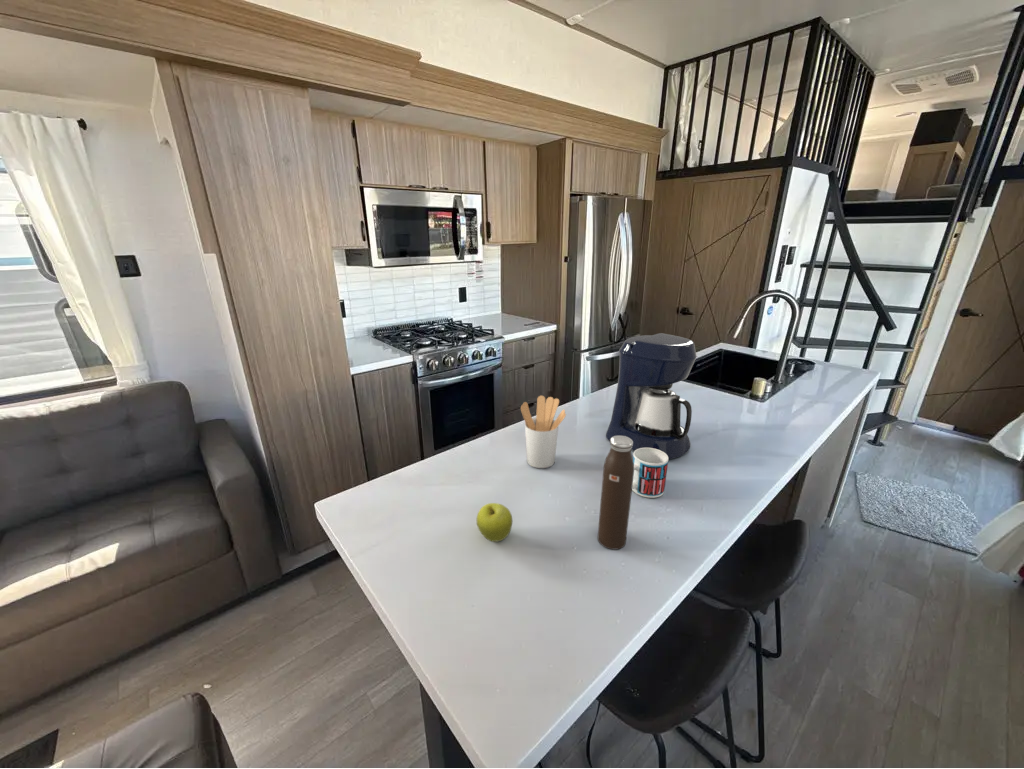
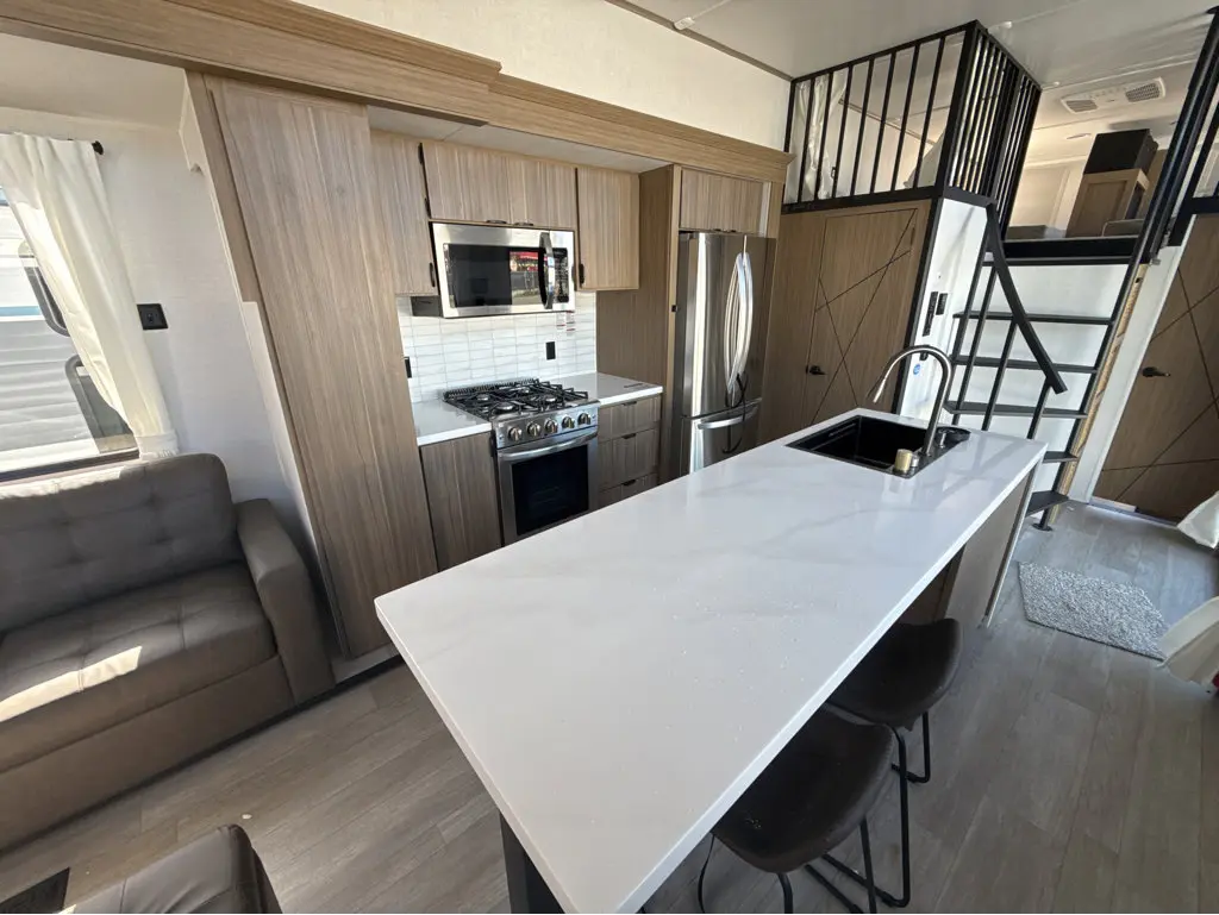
- mug (645, 474)
- fruit (494, 522)
- utensil holder (543, 430)
- water bottle (616, 492)
- coffee maker (653, 390)
